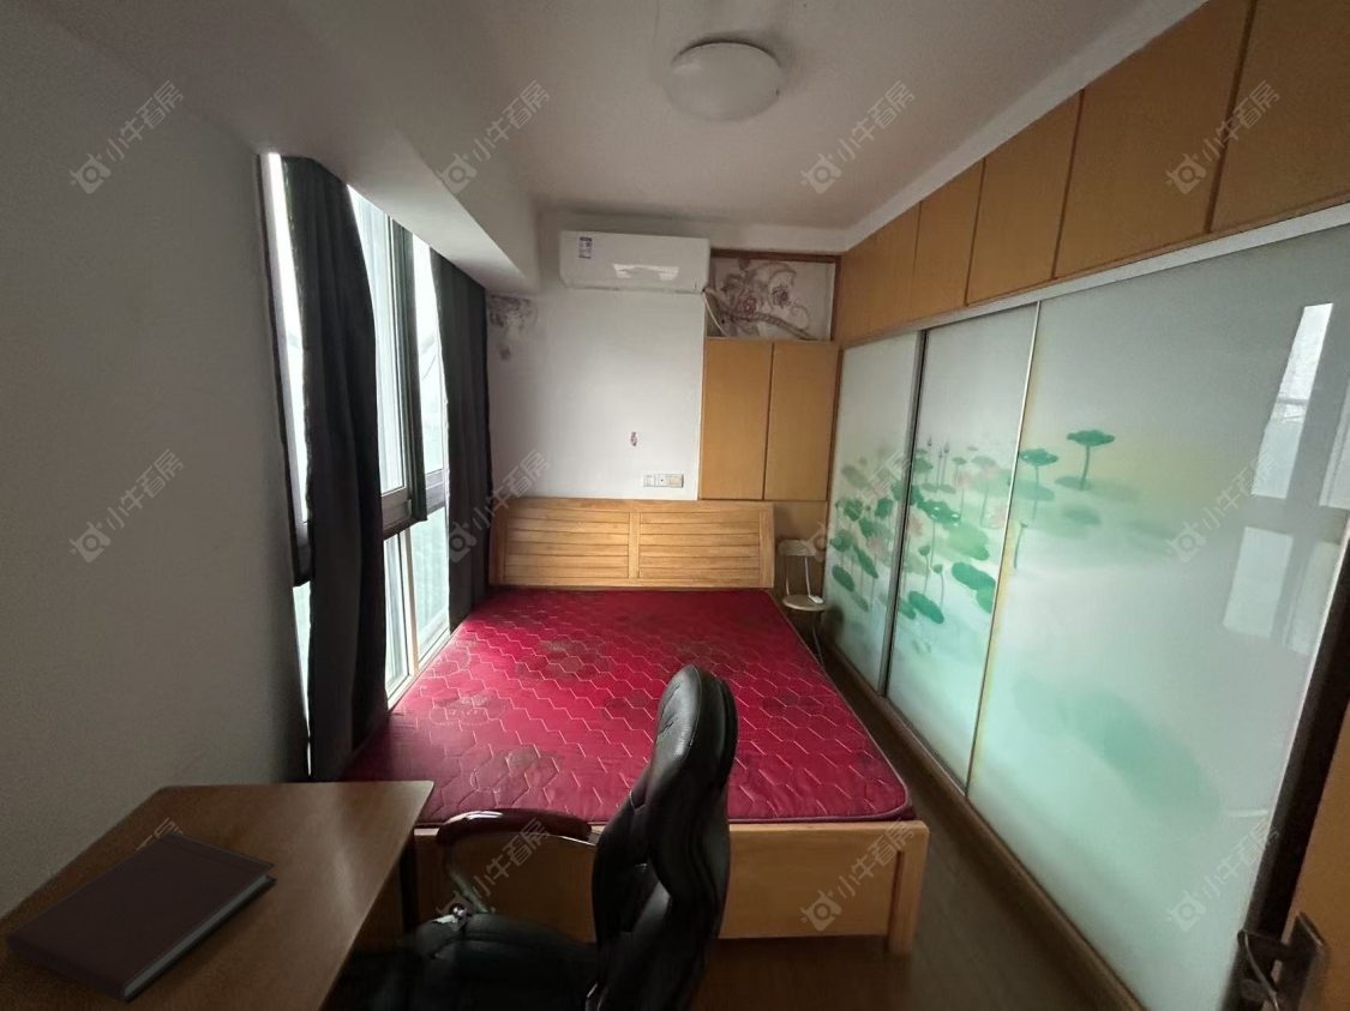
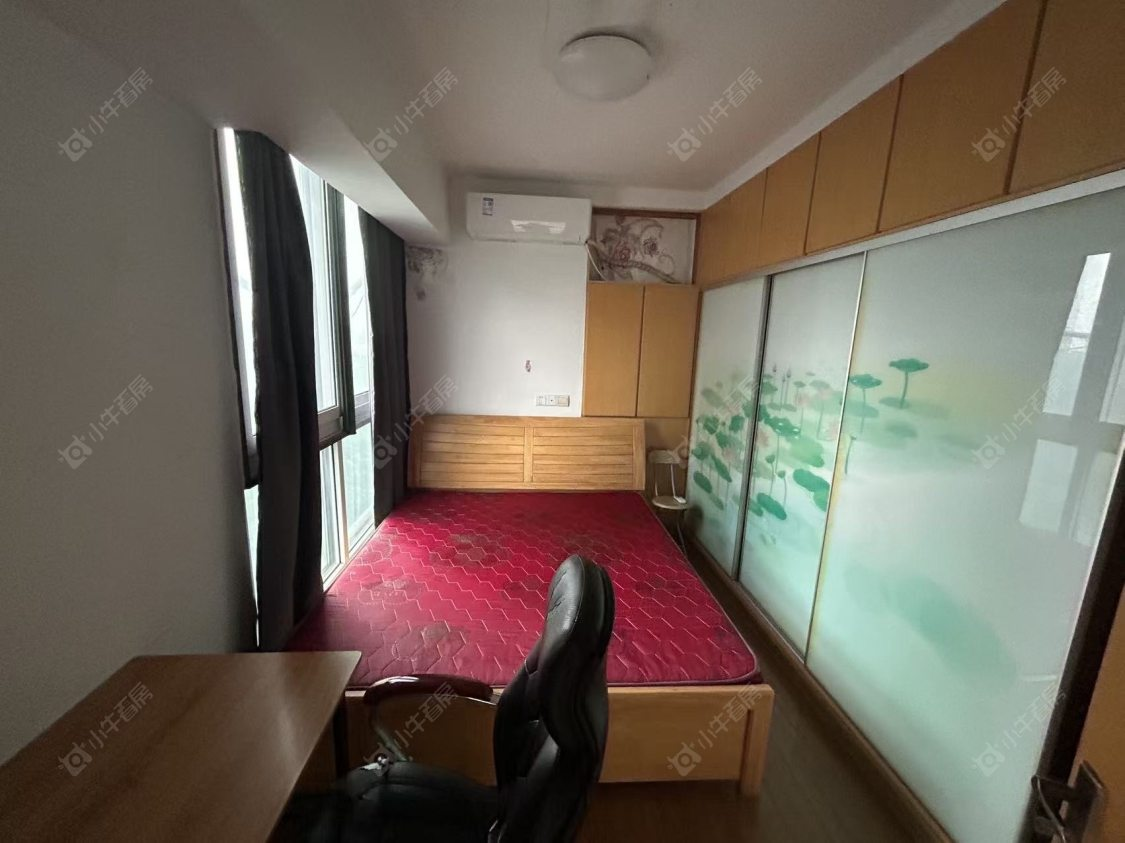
- notebook (151, 904)
